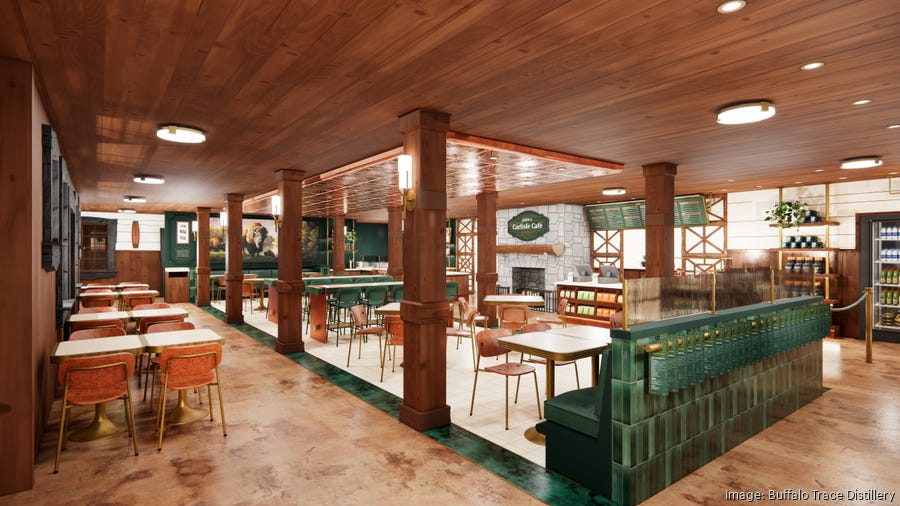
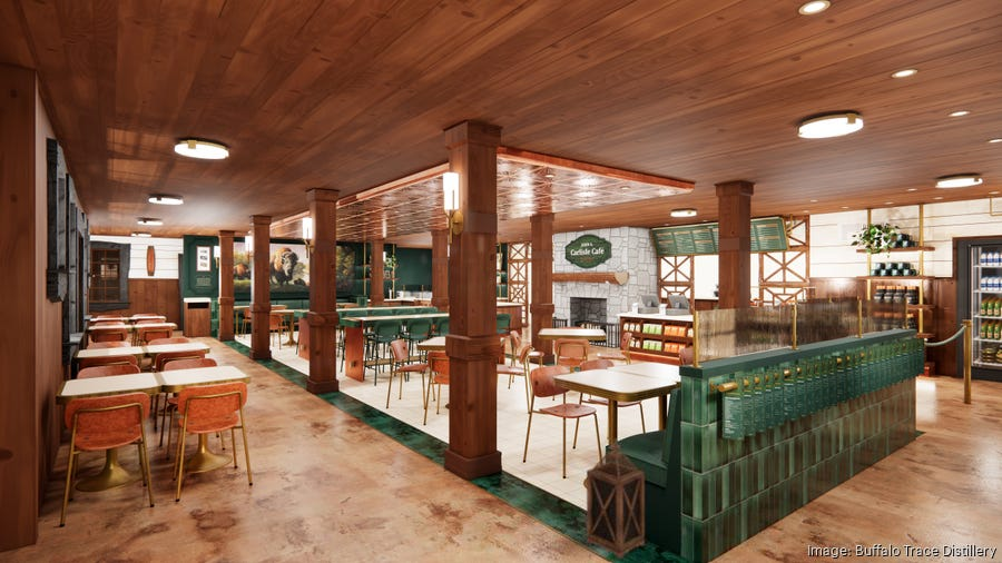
+ lantern (615, 491)
